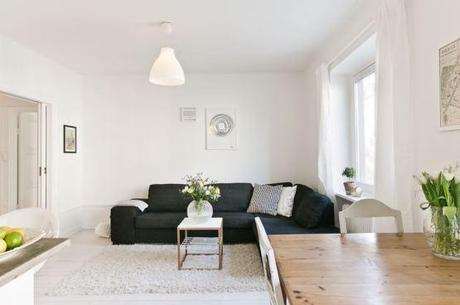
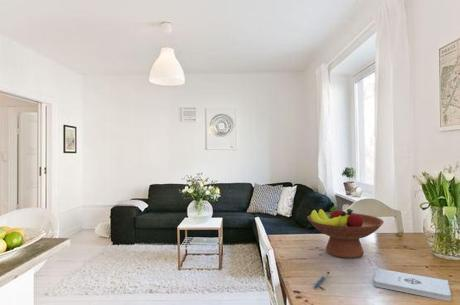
+ pen (321, 279)
+ notepad (410, 283)
+ fruit bowl (344, 229)
